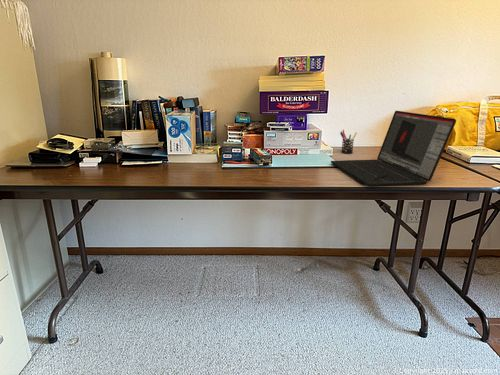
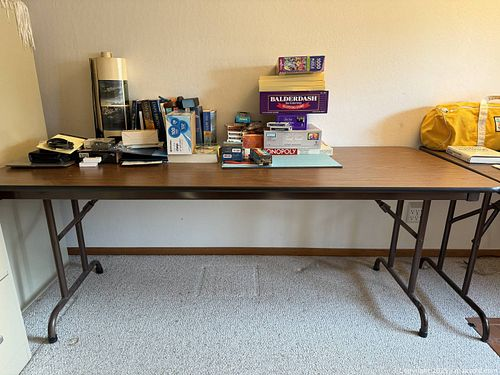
- laptop (384, 144)
- pen holder (347, 141)
